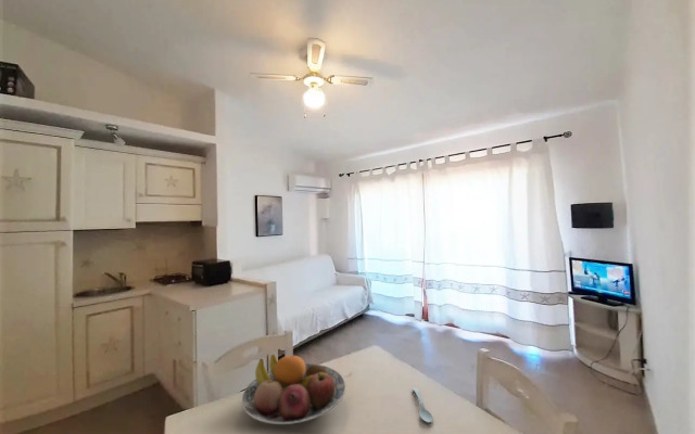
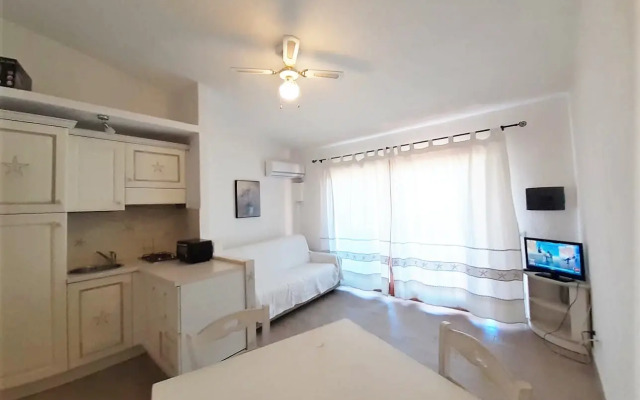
- fruit bowl (295, 383)
- spoon (420, 403)
